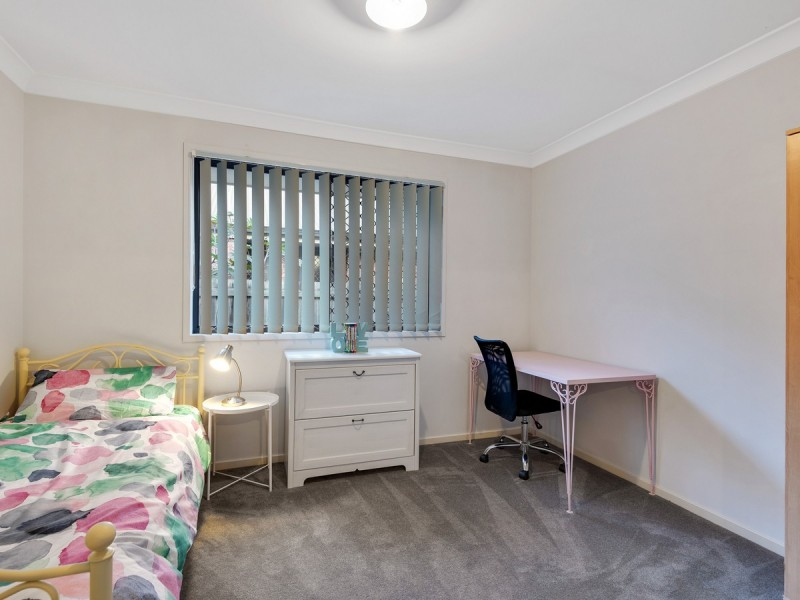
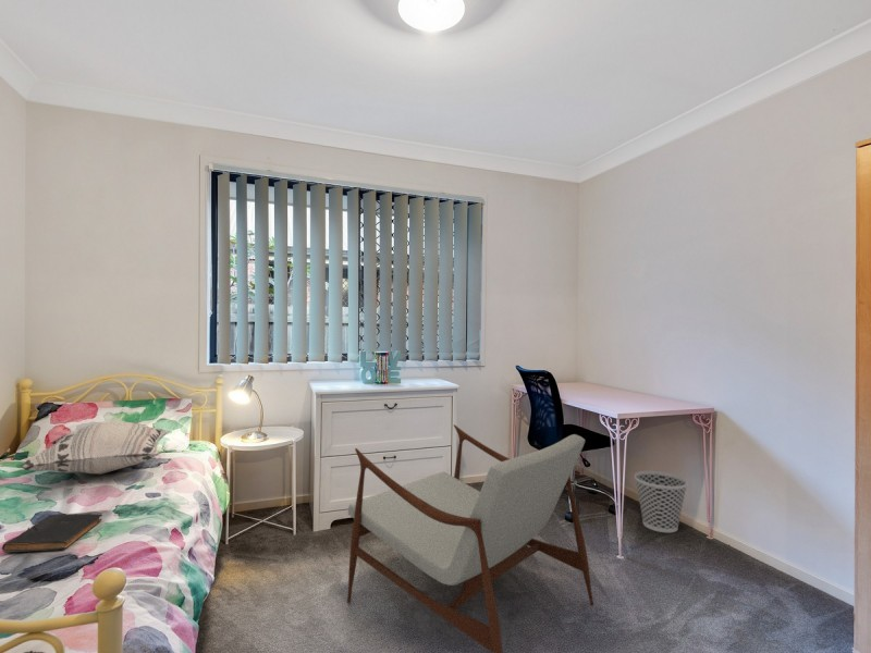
+ armchair (467, 516)
+ wastebasket (660, 502)
+ decorative pillow (105, 446)
+ book (56, 530)
